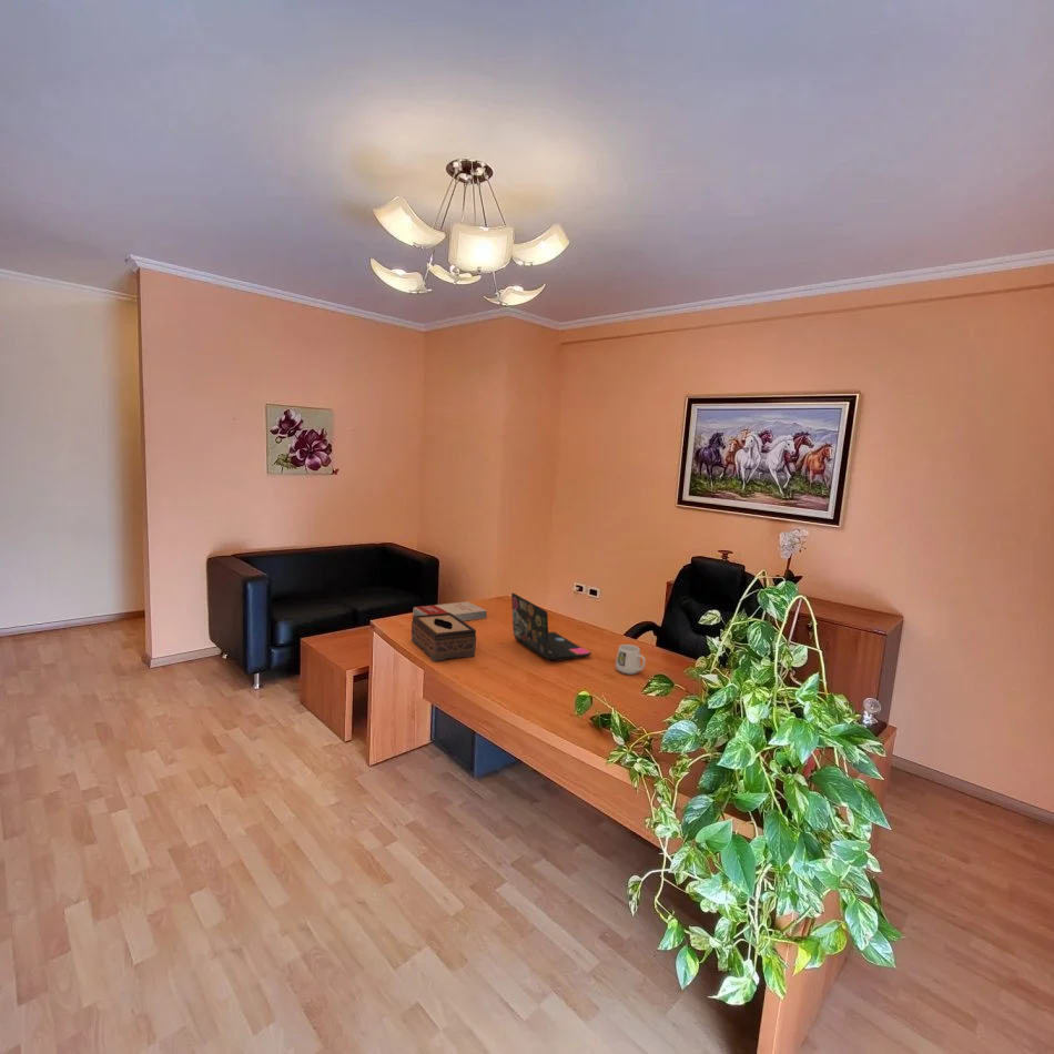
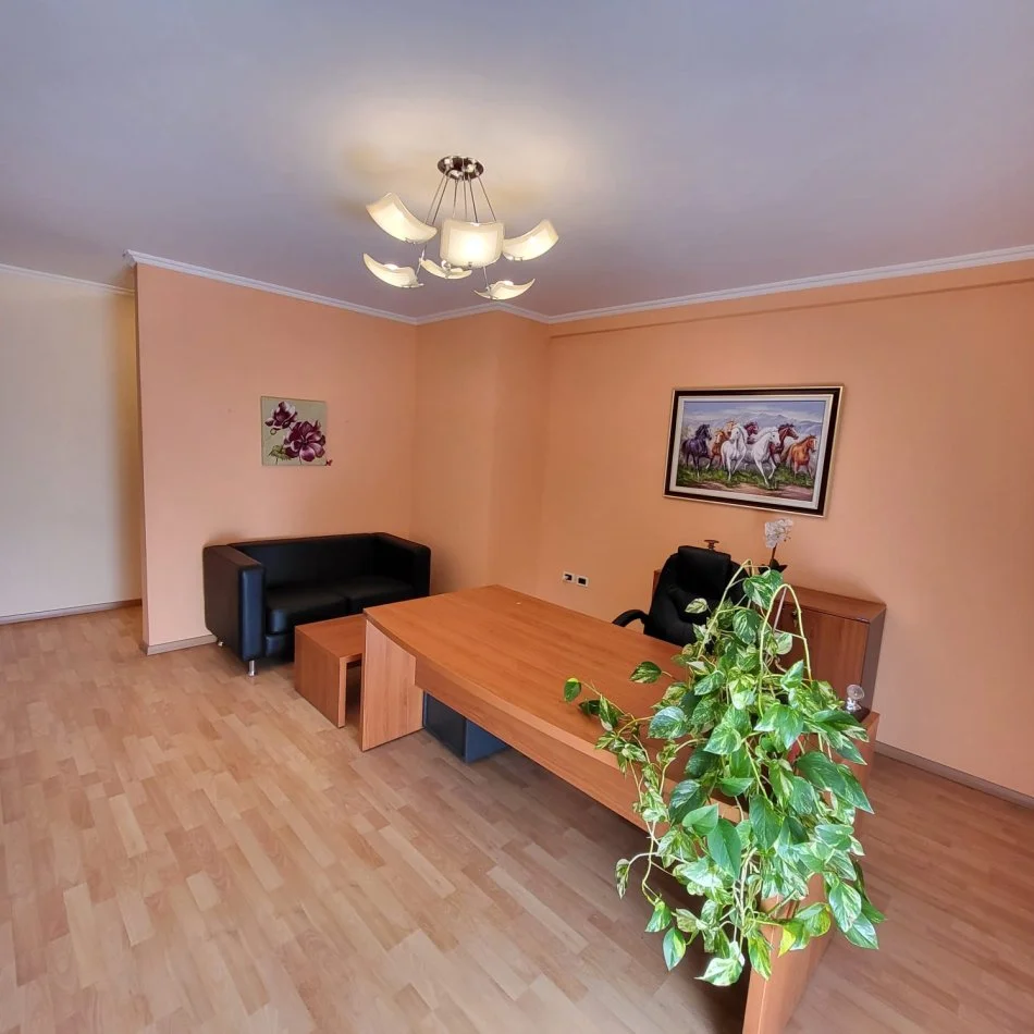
- tissue box (443, 635)
- mug (631, 660)
- laptop (547, 624)
- book (449, 611)
